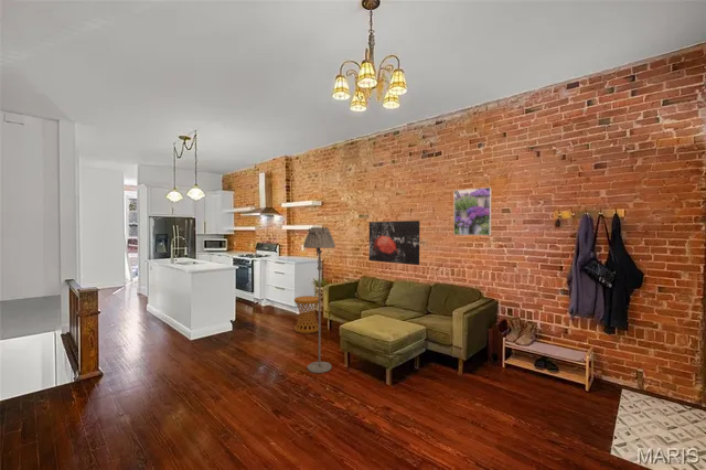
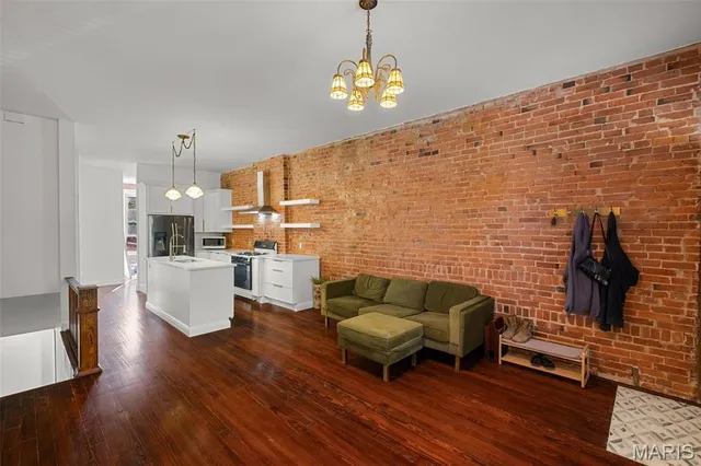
- floor lamp (319, 297)
- side table (307, 314)
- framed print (471, 212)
- wall art (393, 242)
